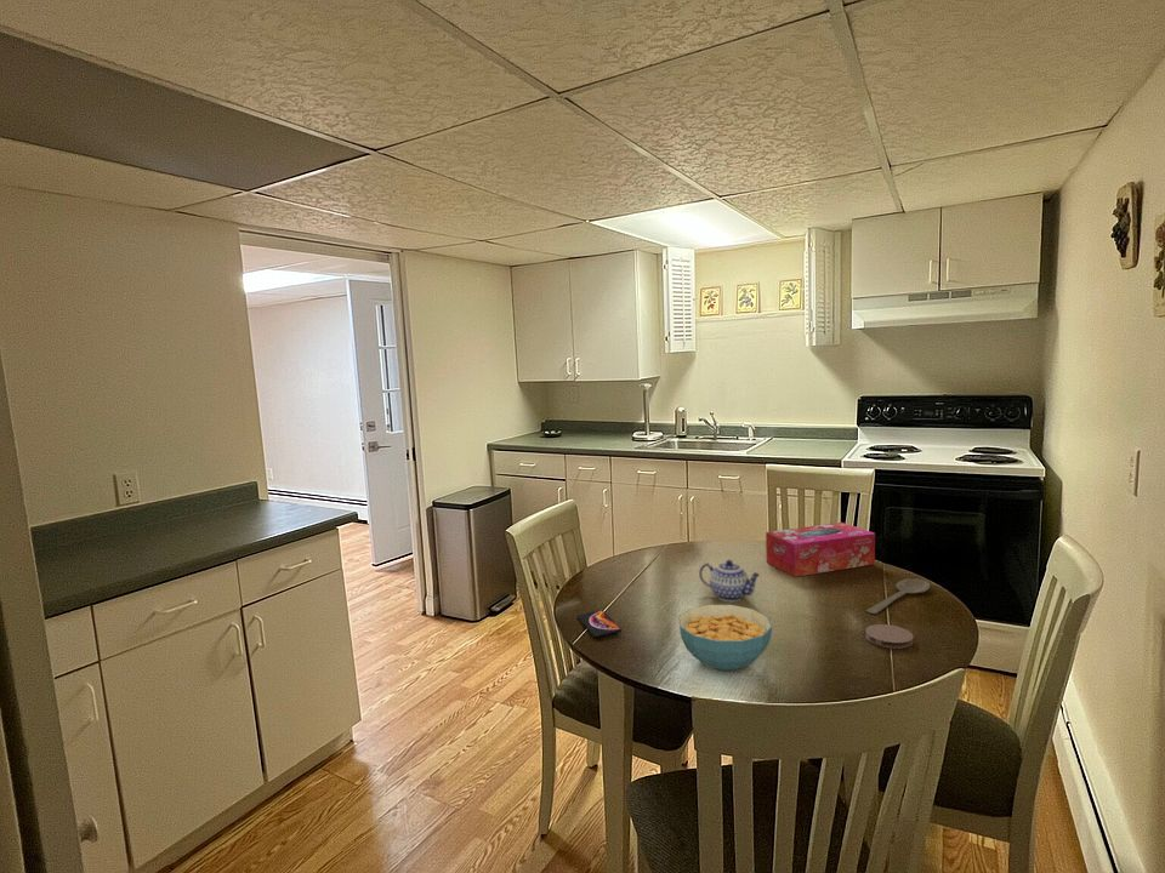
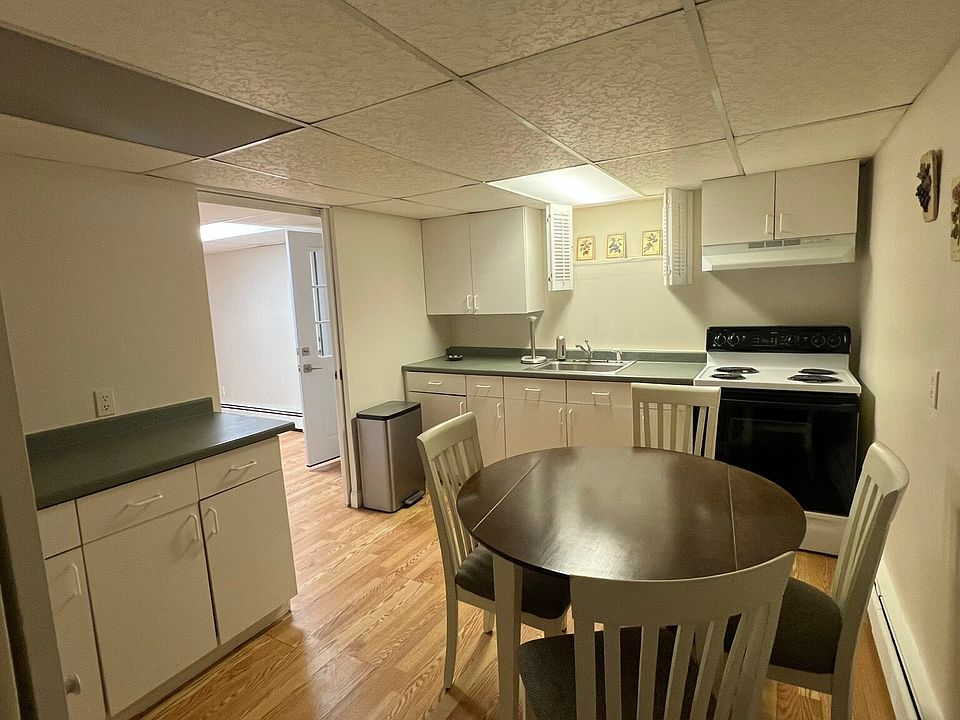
- tissue box (819, 548)
- cereal bowl (724, 643)
- smartphone (598, 622)
- coaster (888, 635)
- wooden spoon (897, 595)
- teapot (729, 578)
